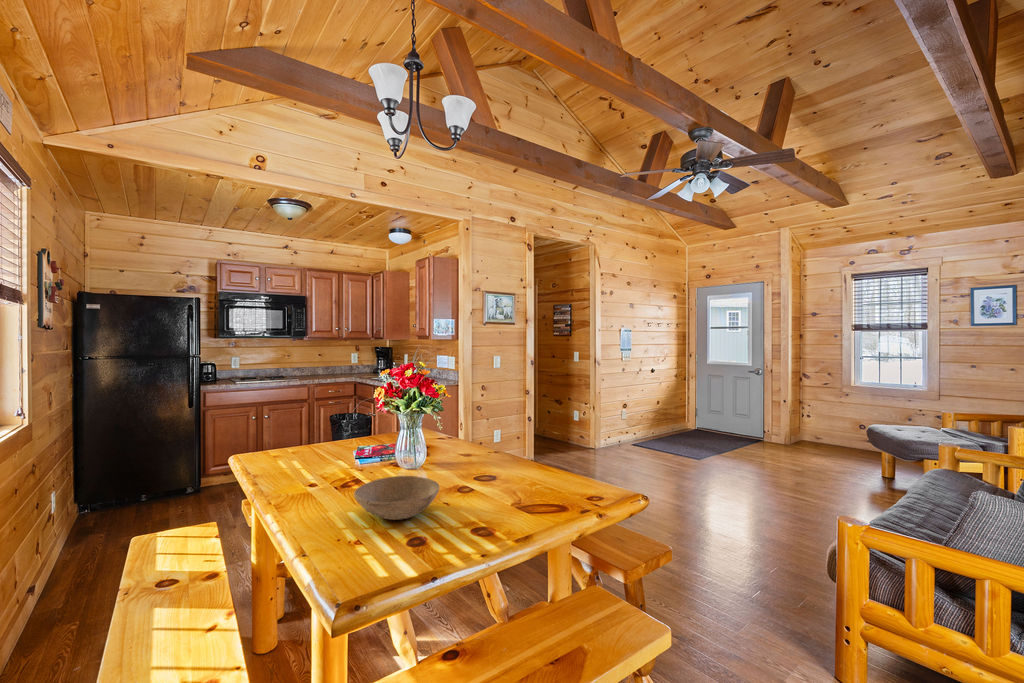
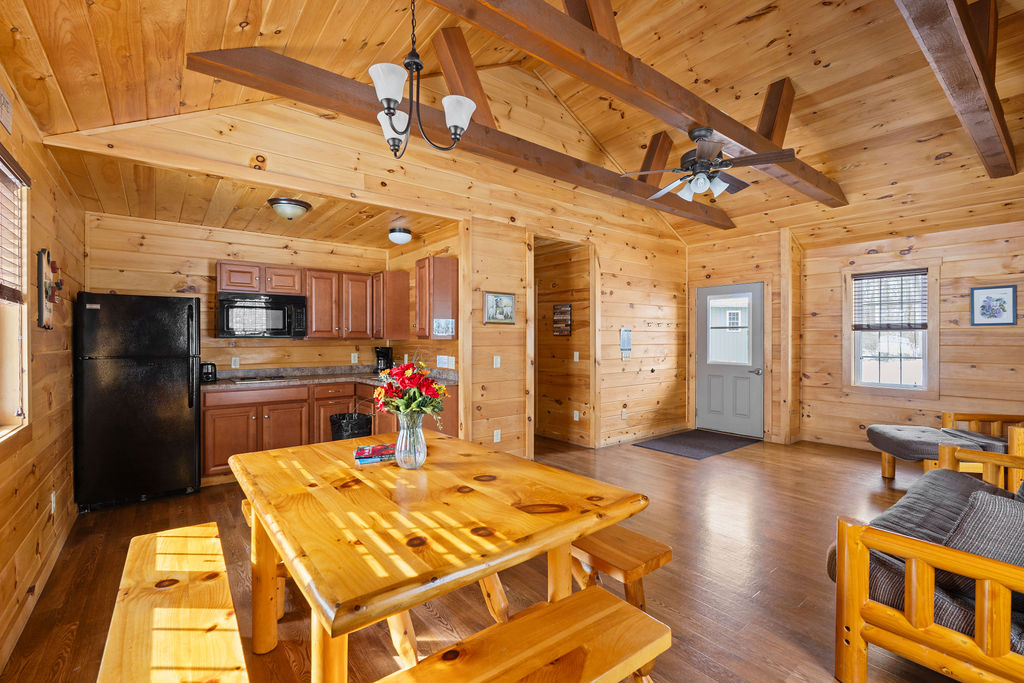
- bowl (398, 500)
